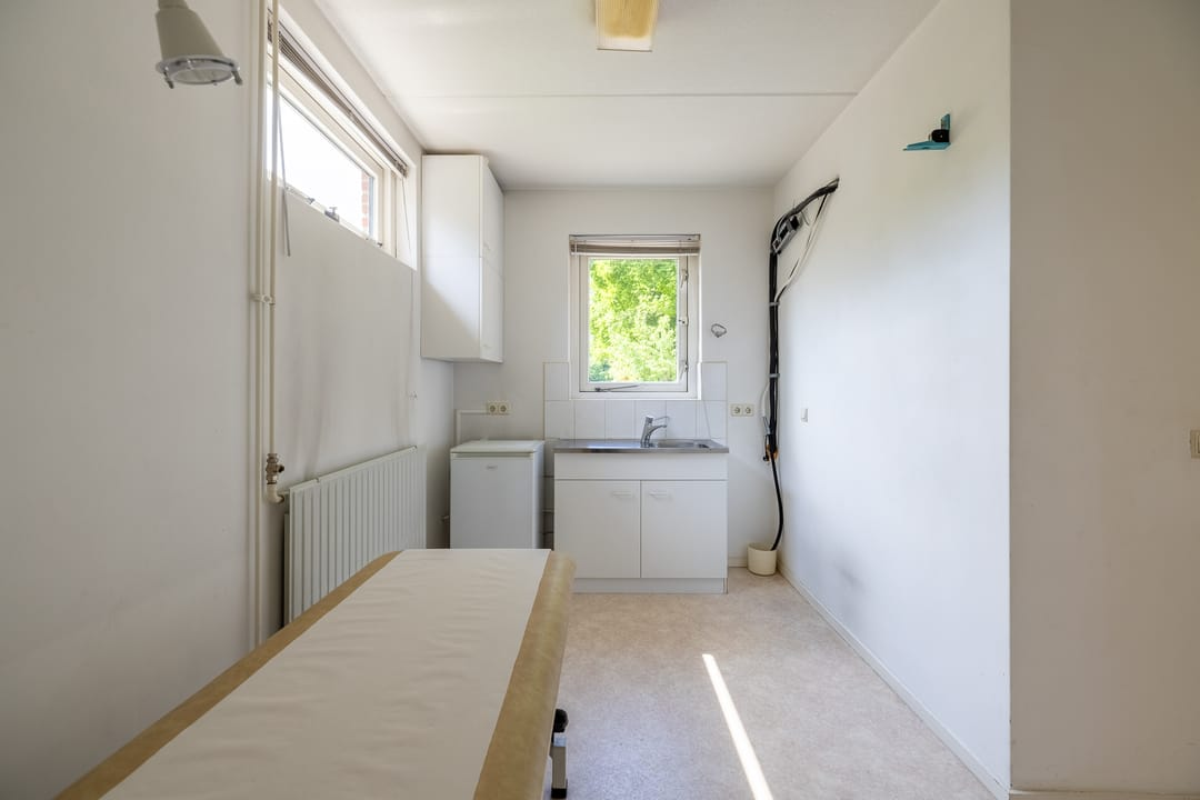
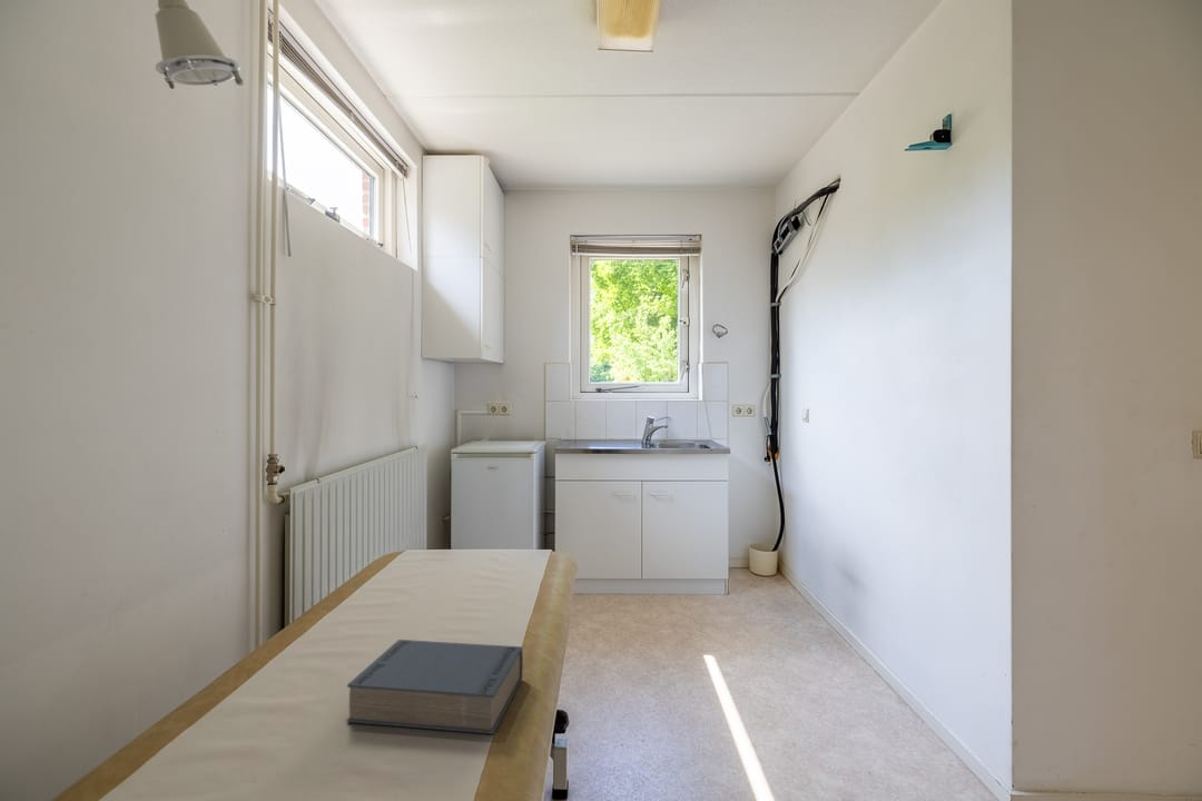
+ book (441, 681)
